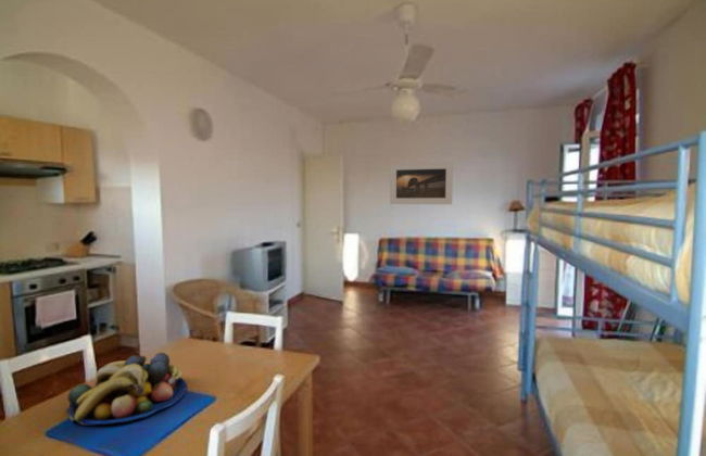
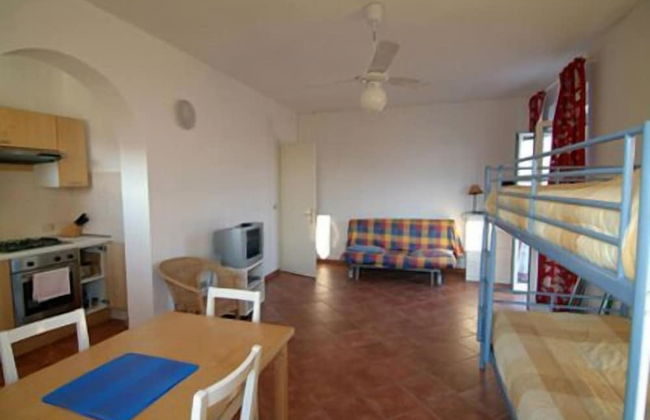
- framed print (420, 183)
- fruit bowl (131, 379)
